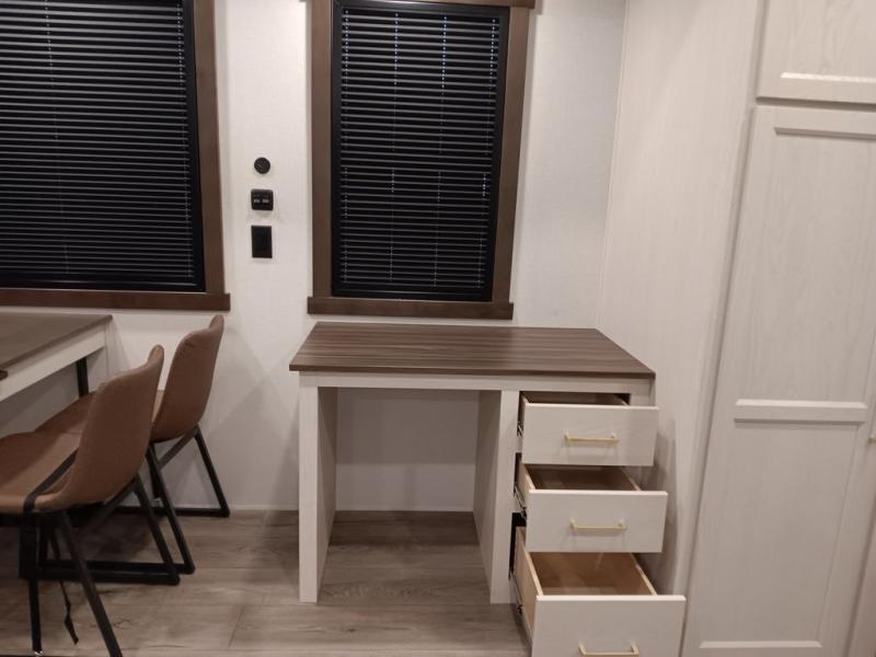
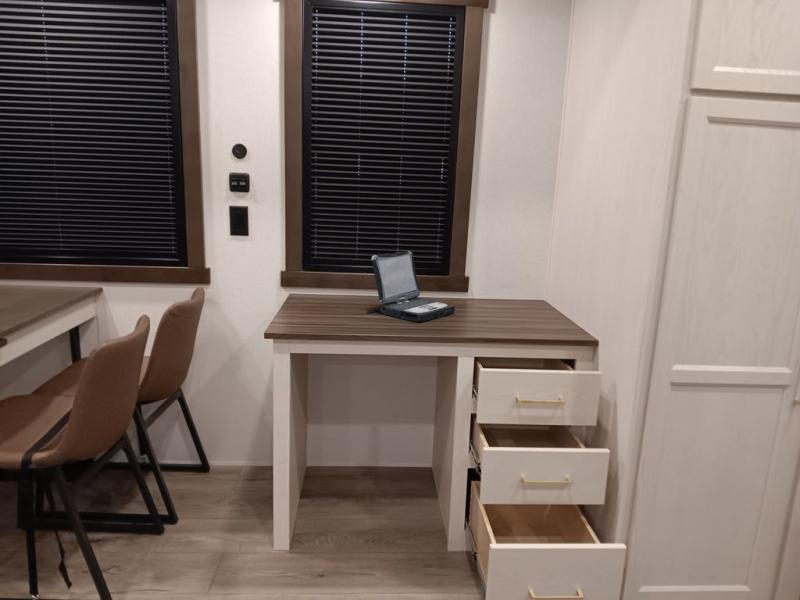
+ laptop (411, 284)
